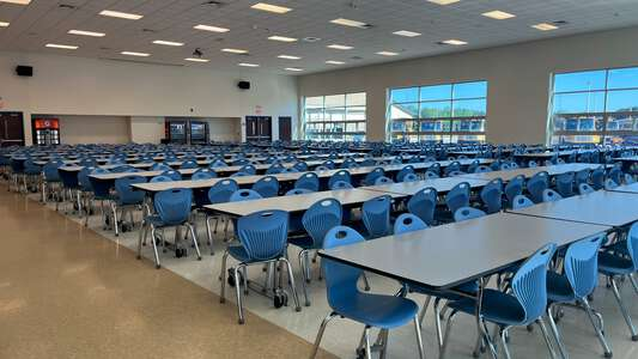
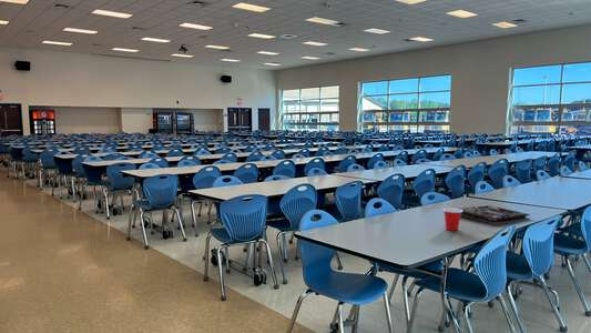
+ cup (451, 219)
+ food tray (491, 213)
